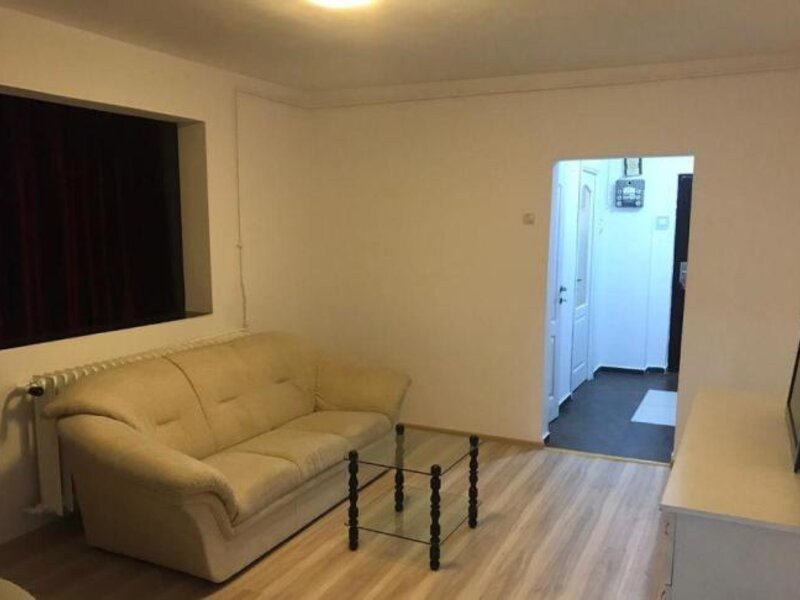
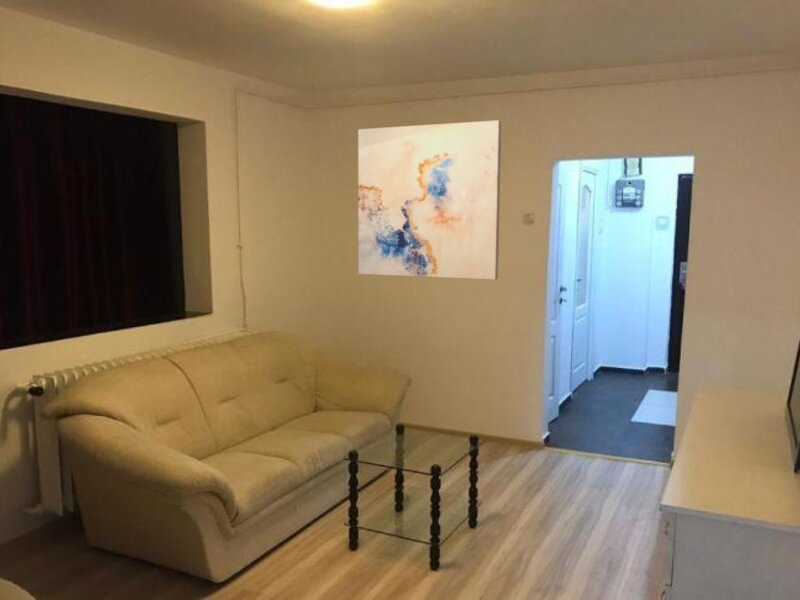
+ wall art (426, 202)
